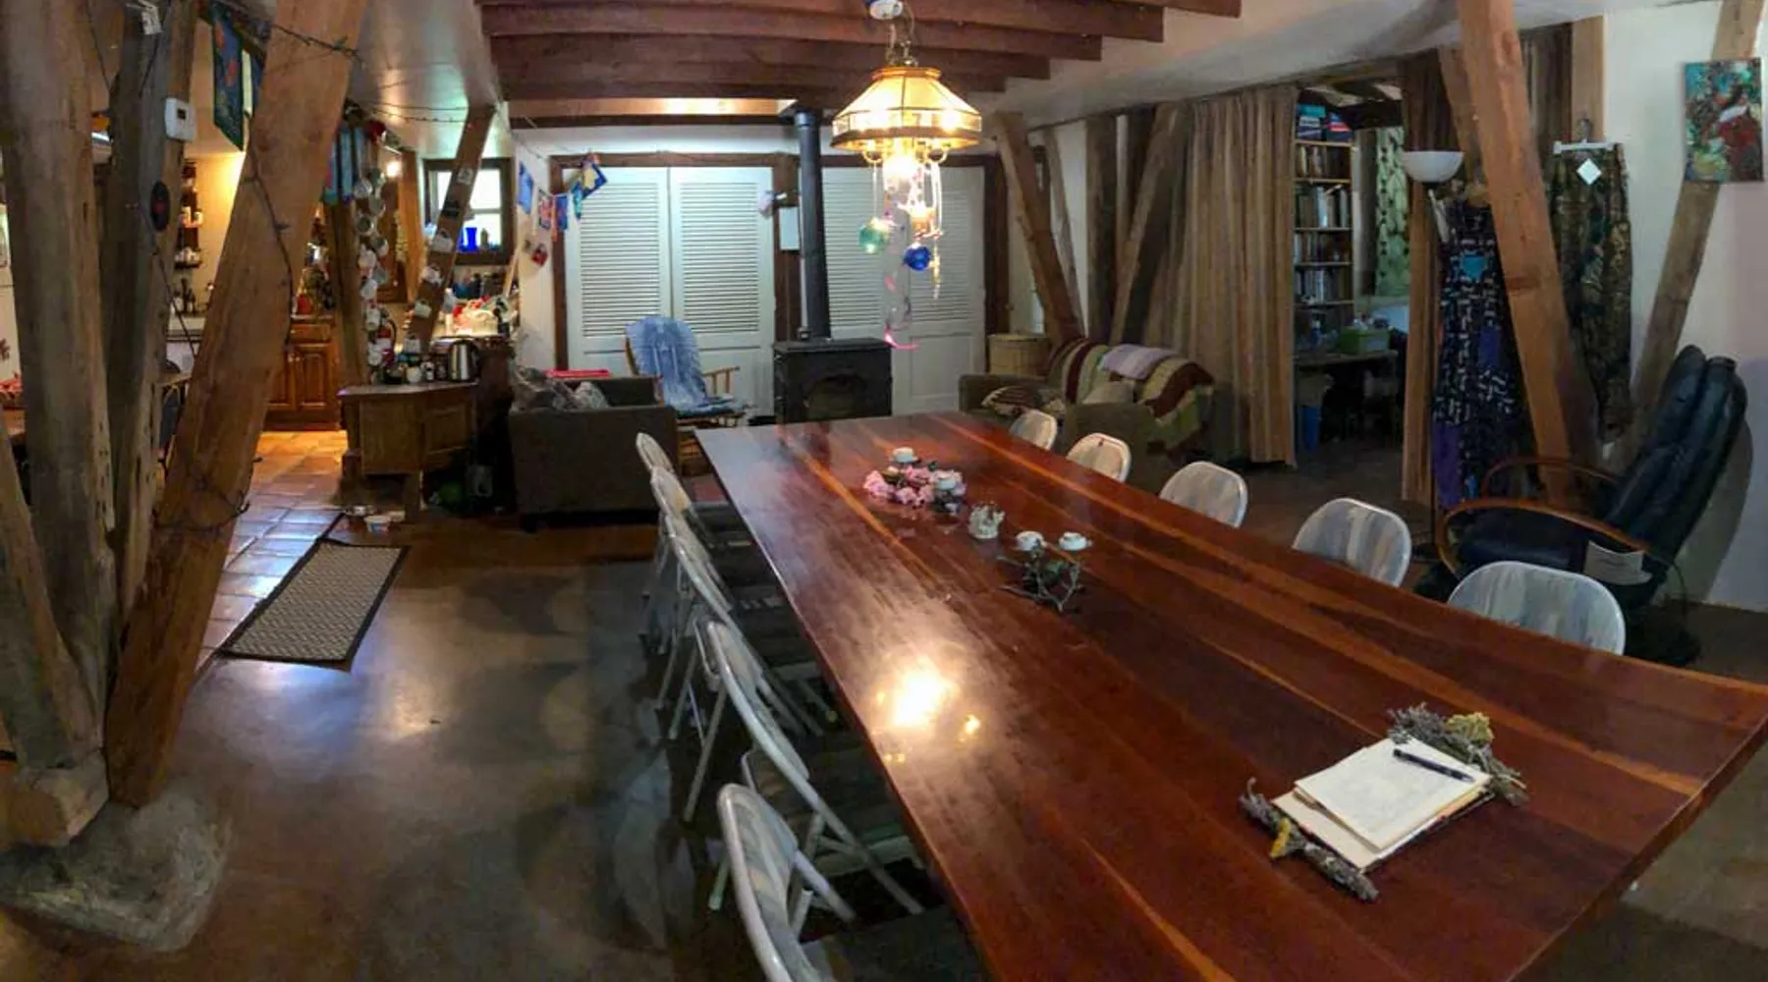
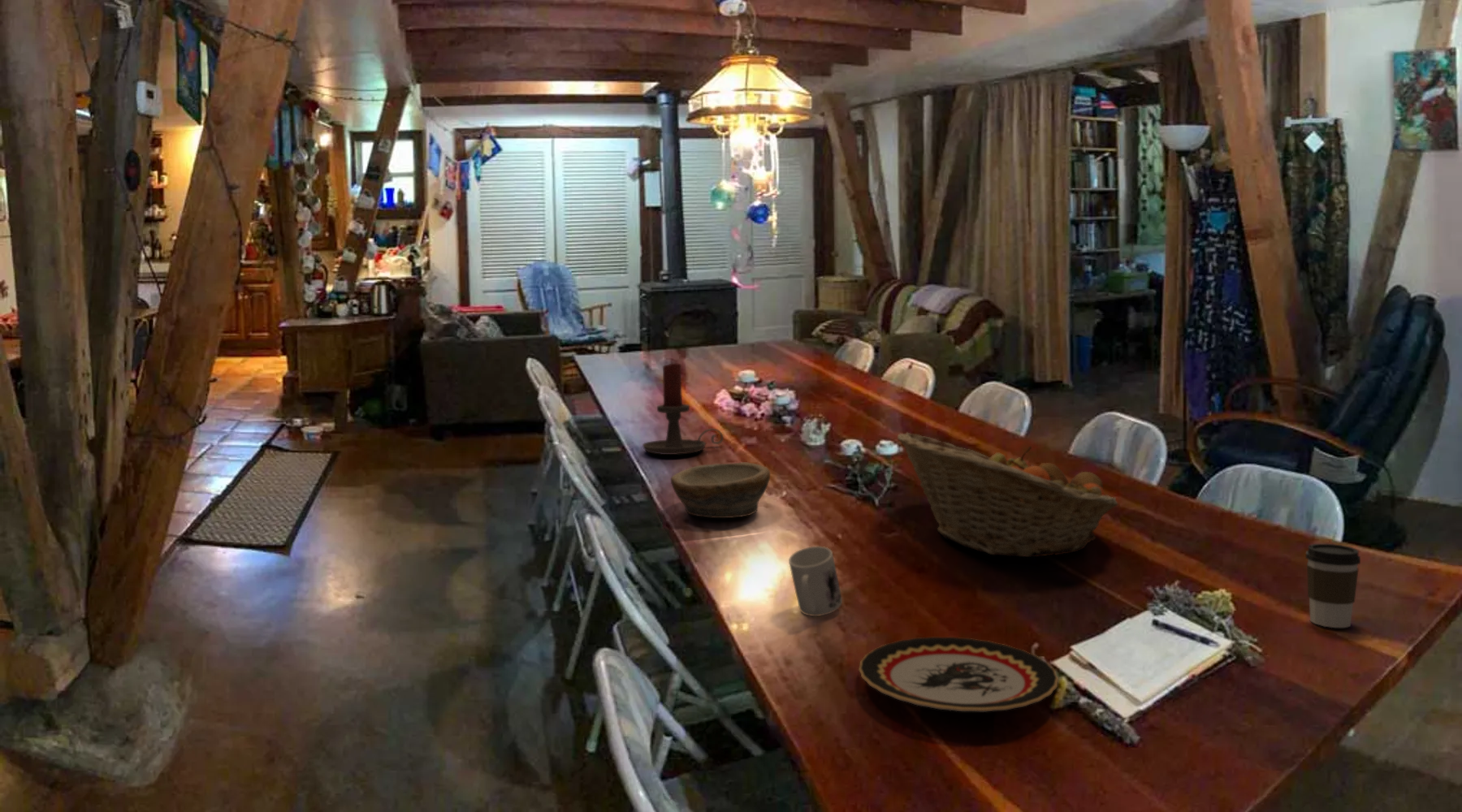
+ candle holder (682, 406)
+ bowl (720, 491)
+ plate (956, 676)
+ coffee cup (1331, 585)
+ fruit basket (1000, 486)
+ mug (817, 582)
